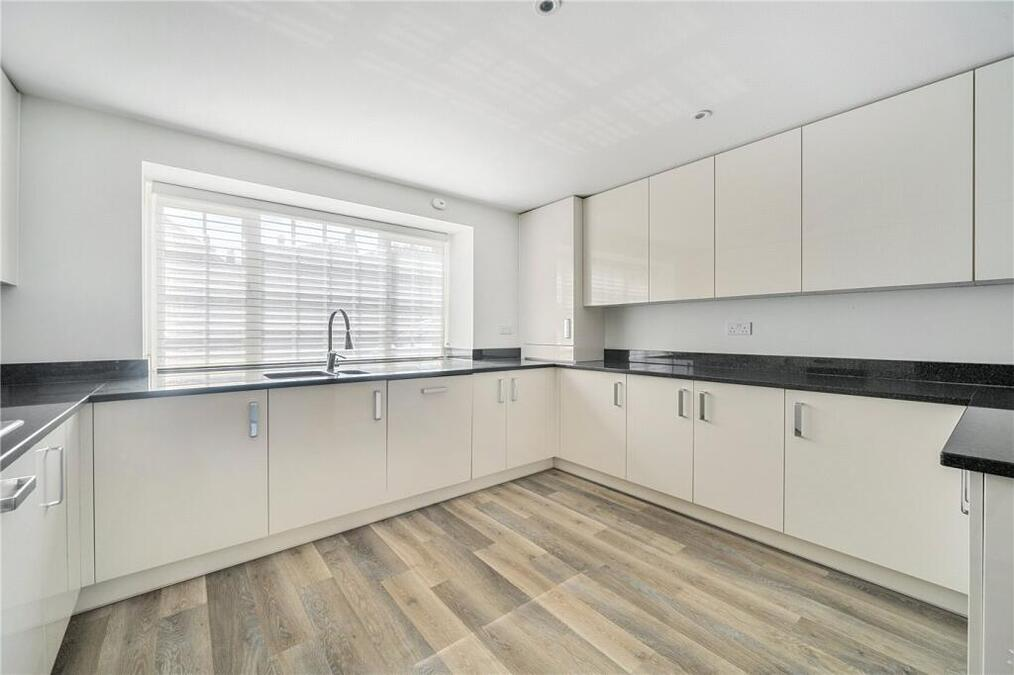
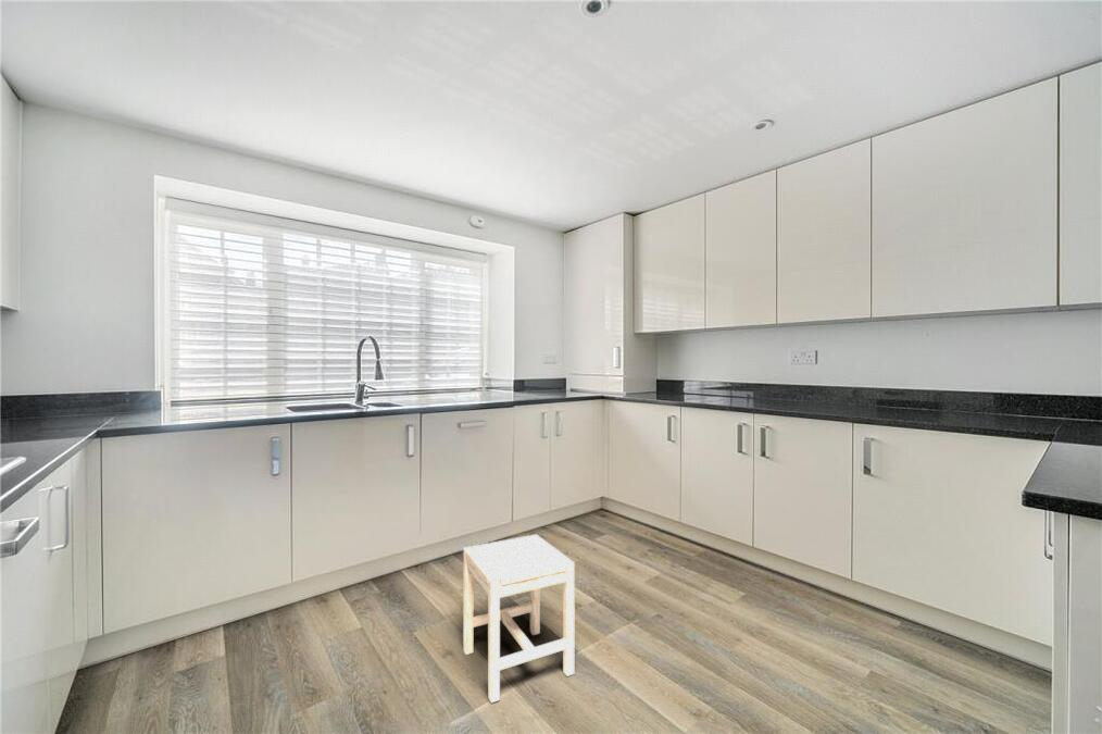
+ stool (516, 608)
